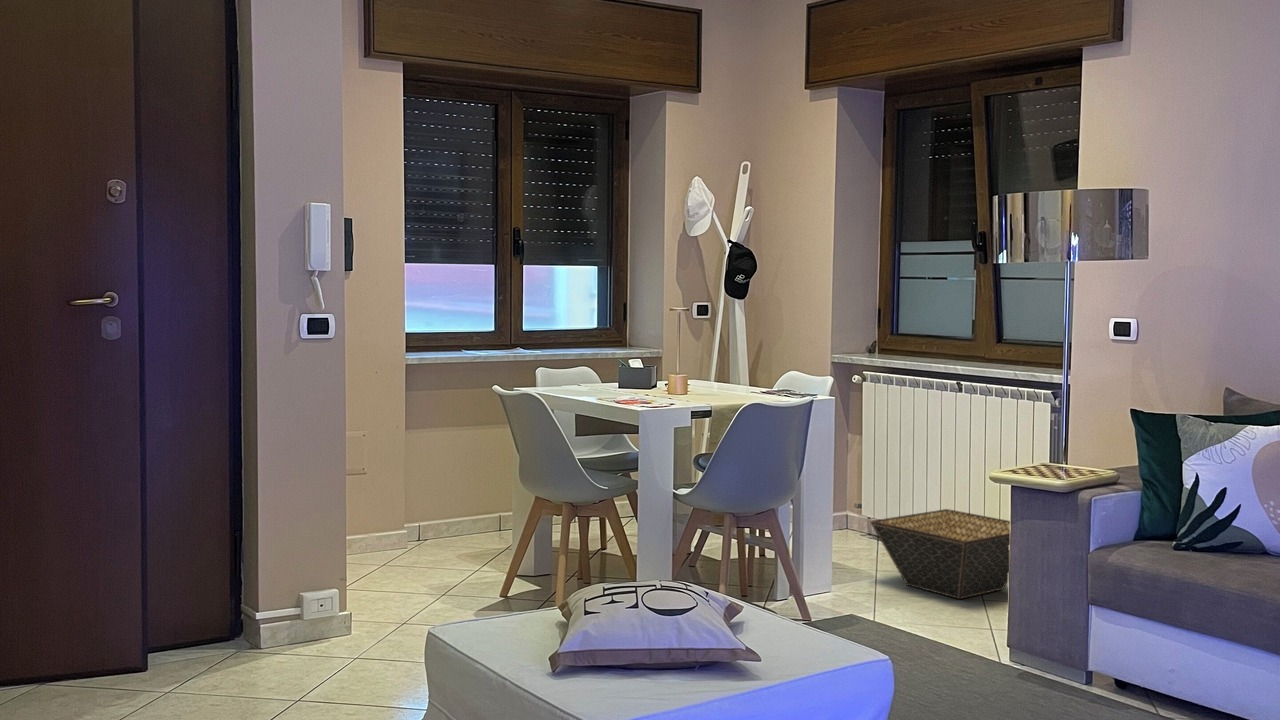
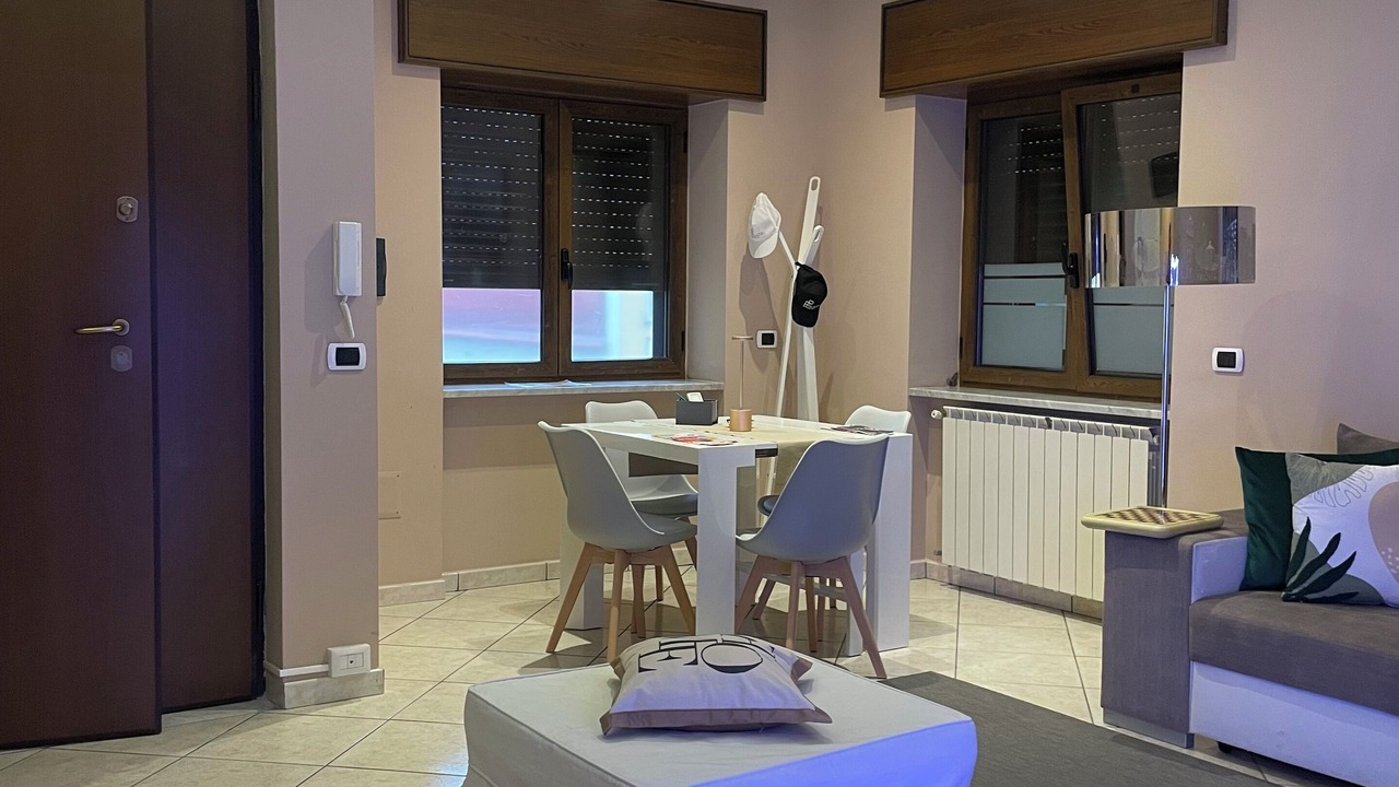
- basket (955, 555)
